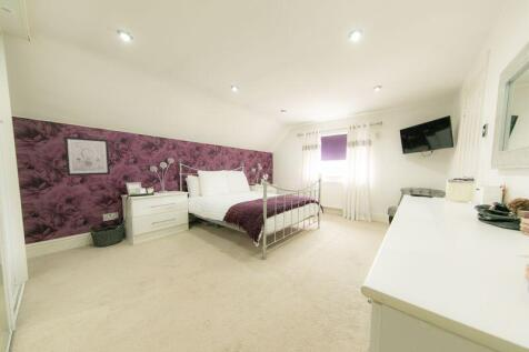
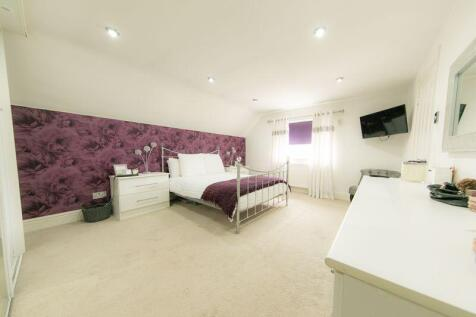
- wall art (88, 157)
